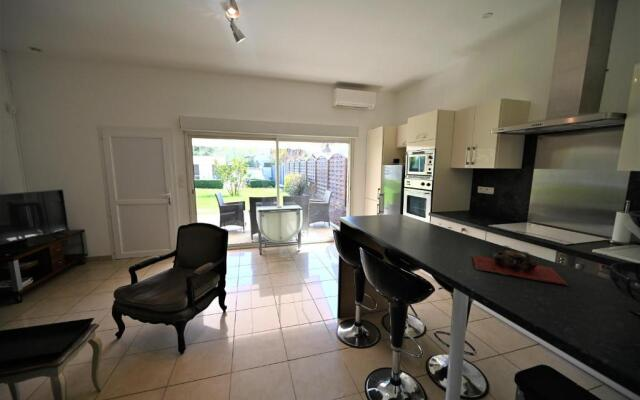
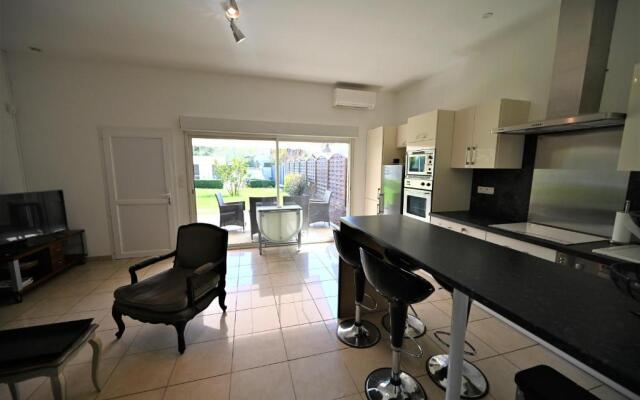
- cutting board (514, 260)
